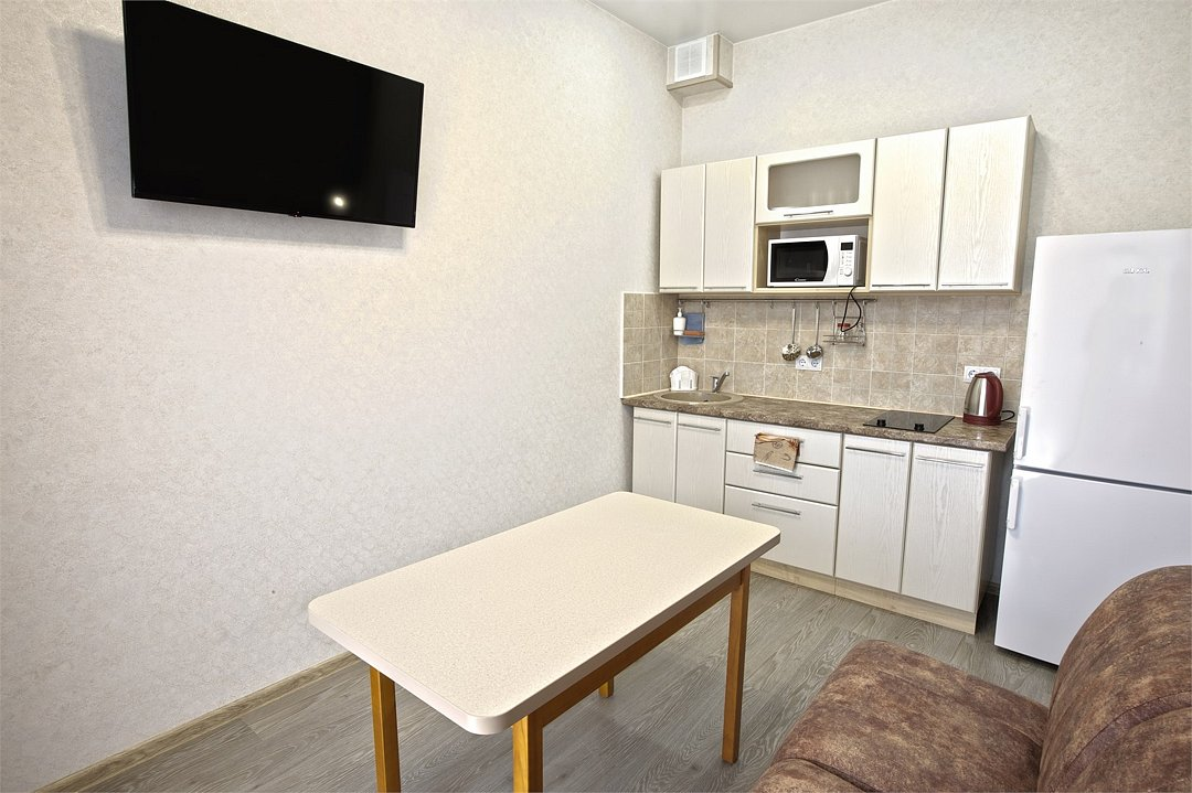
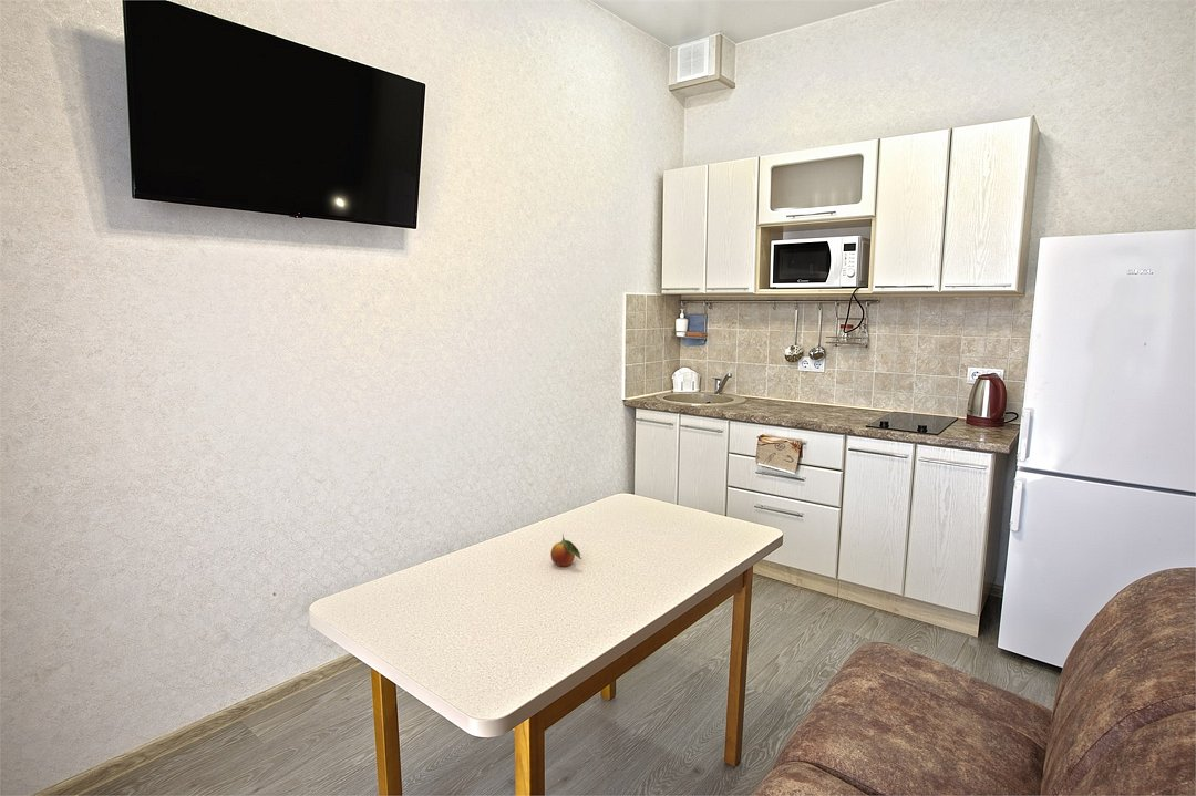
+ fruit (567, 550)
